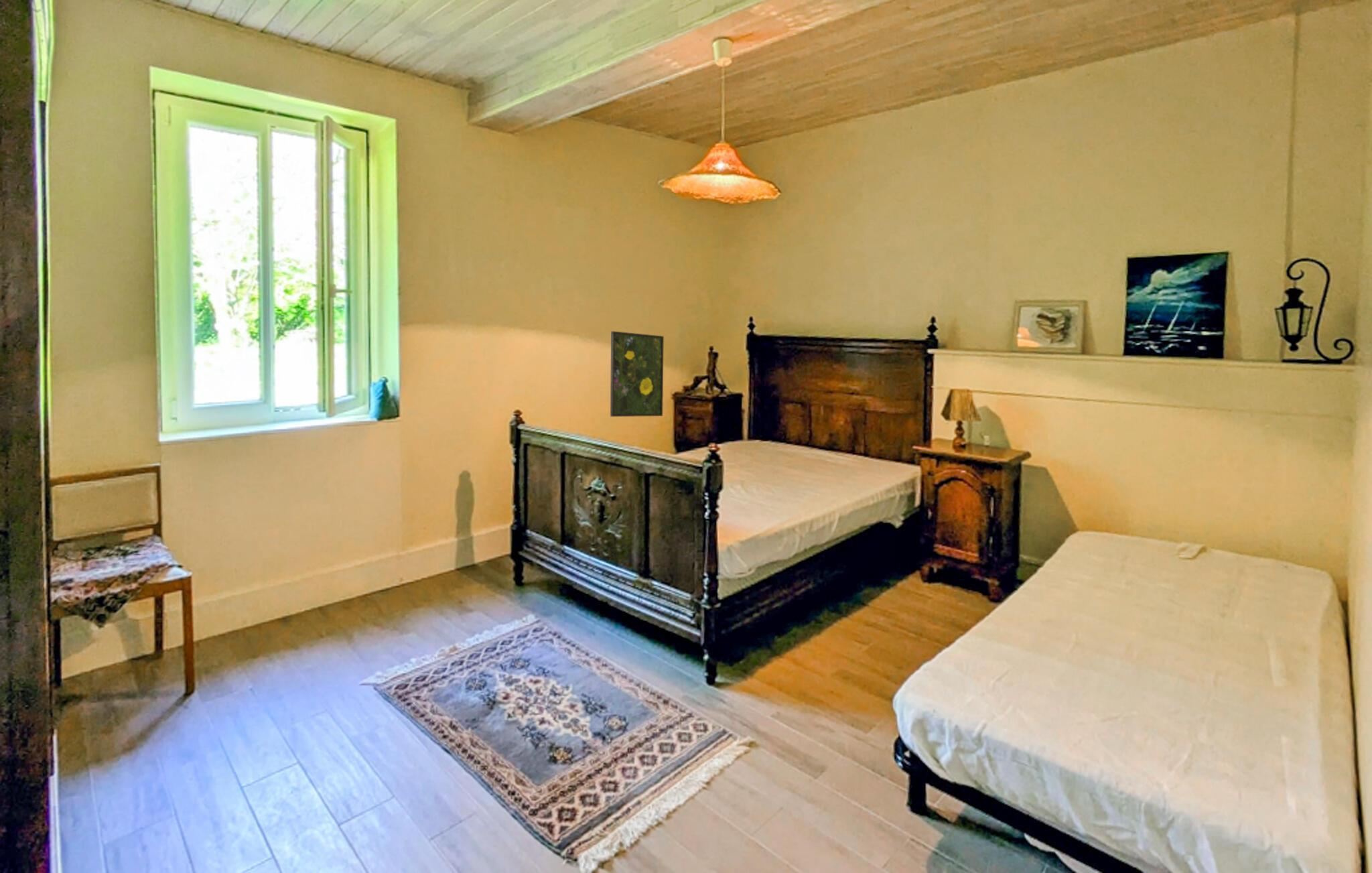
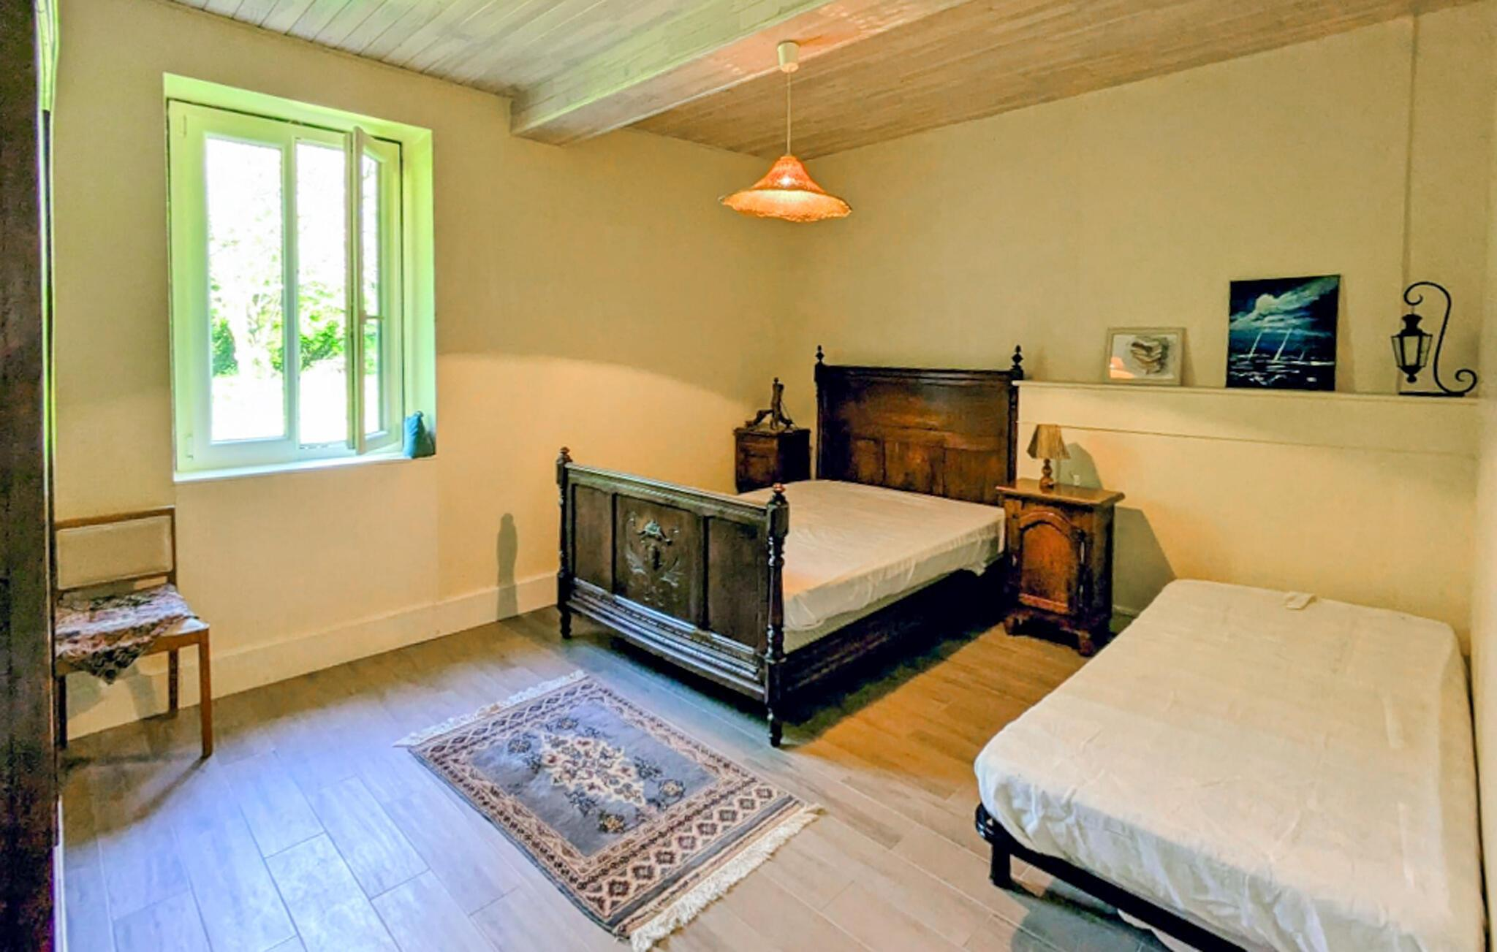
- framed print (637, 375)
